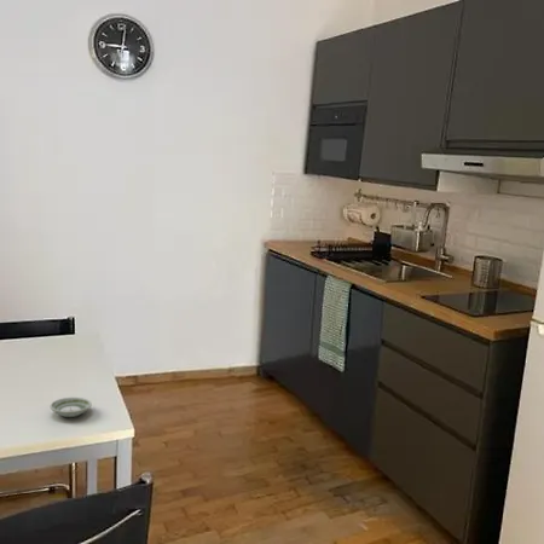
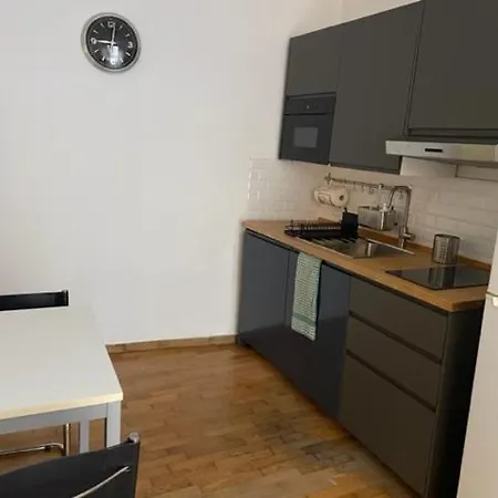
- saucer (70, 409)
